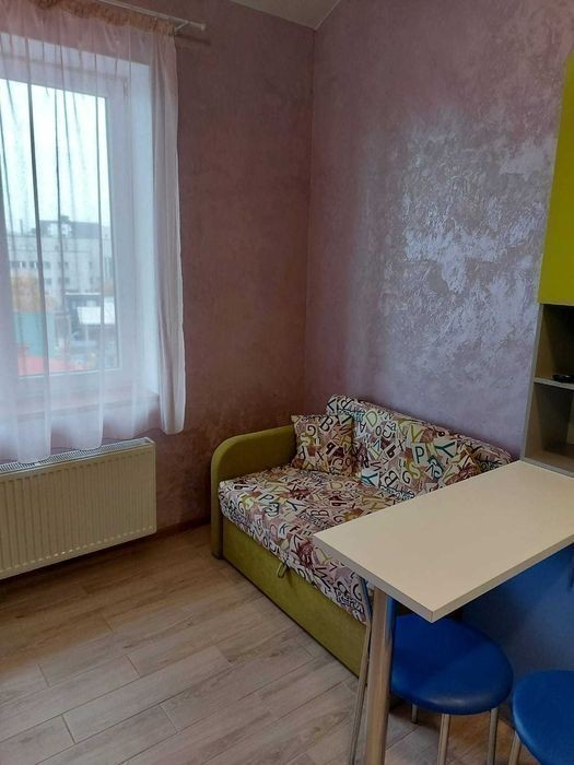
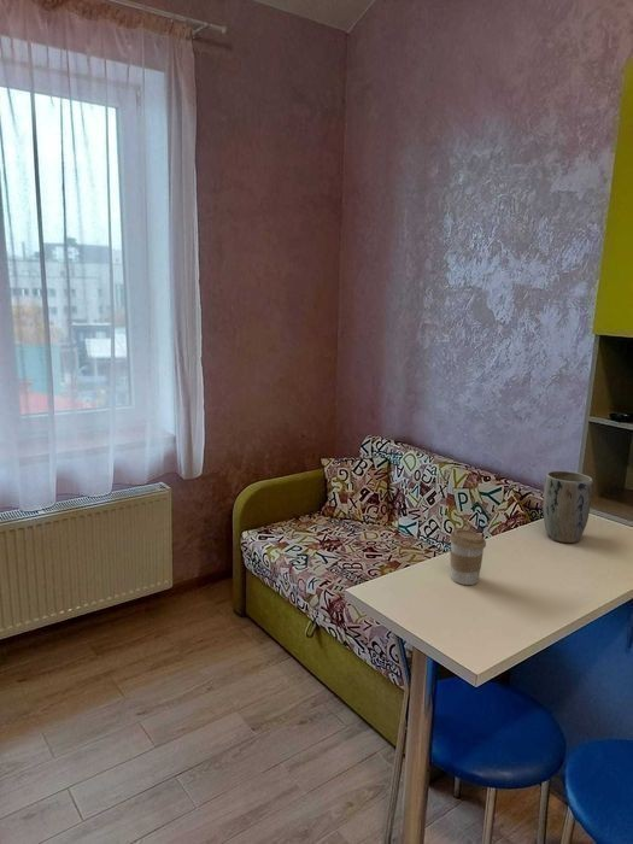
+ plant pot (565, 506)
+ coffee cup (465, 556)
